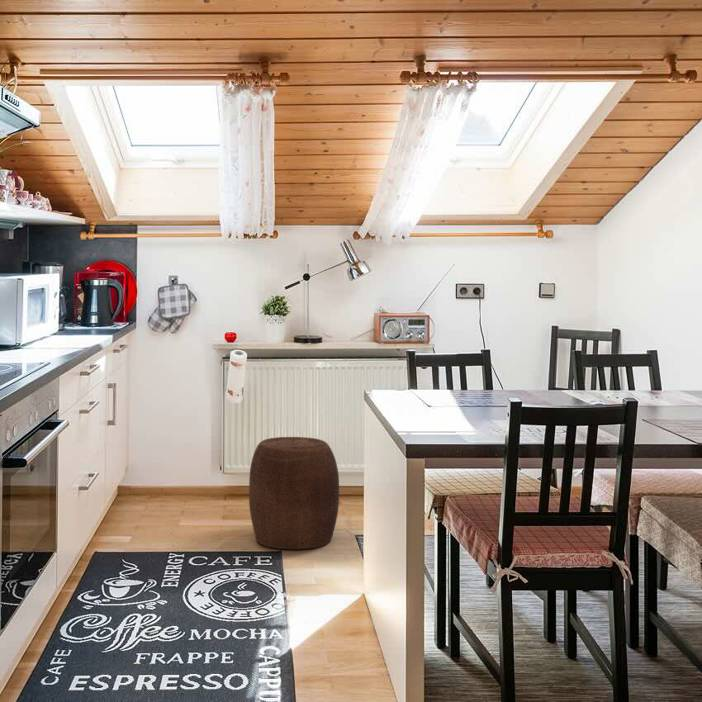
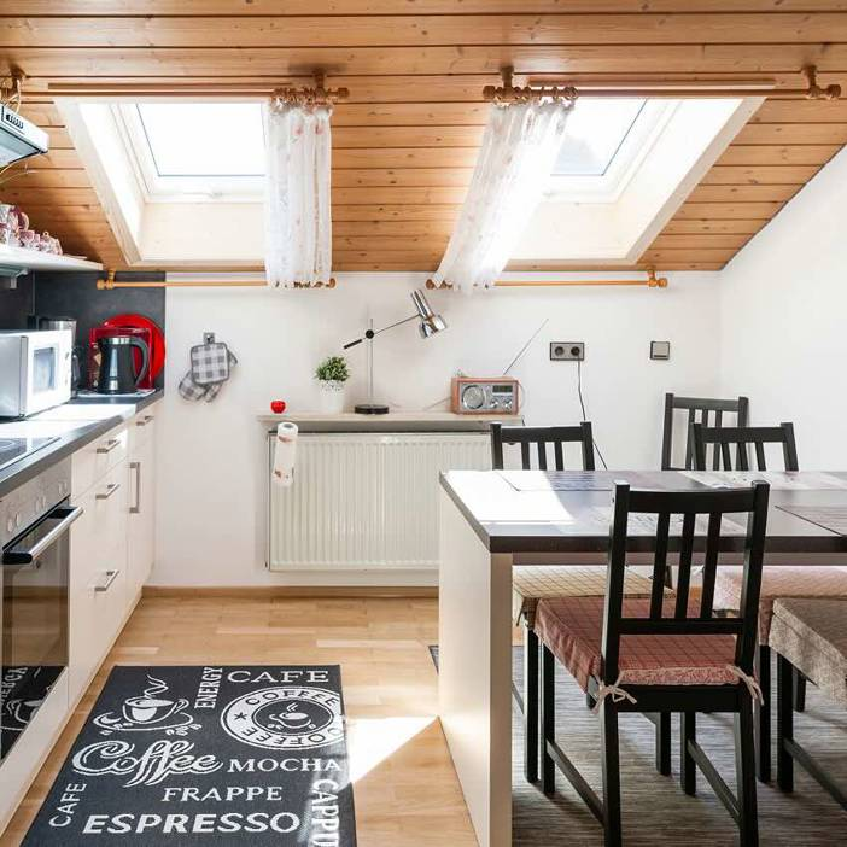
- stool (294, 490)
